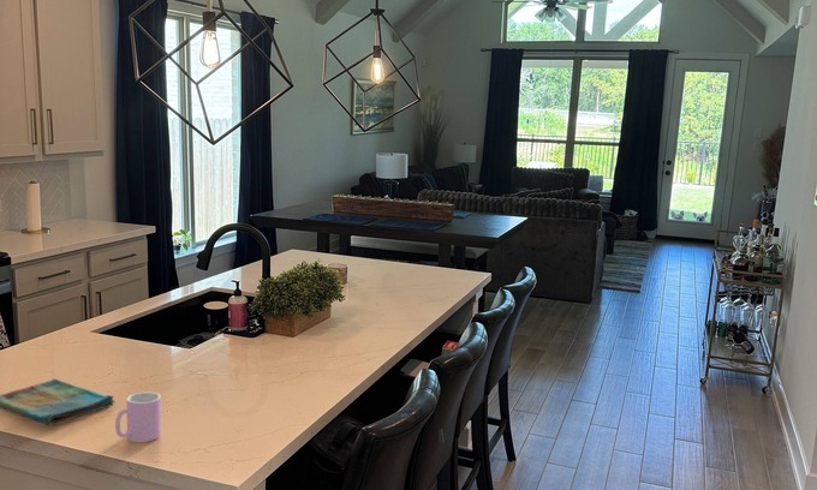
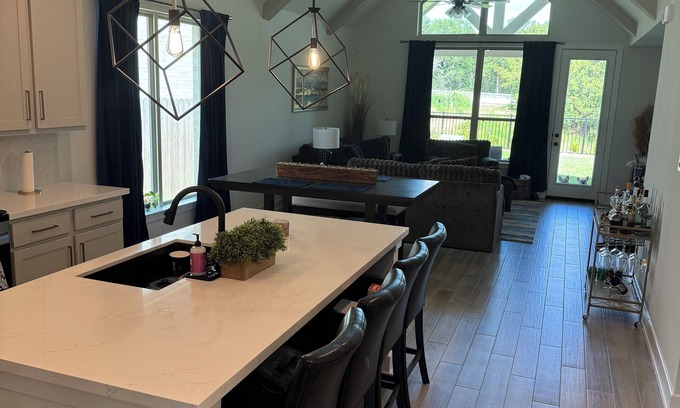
- dish towel (52, 400)
- cup (137, 419)
